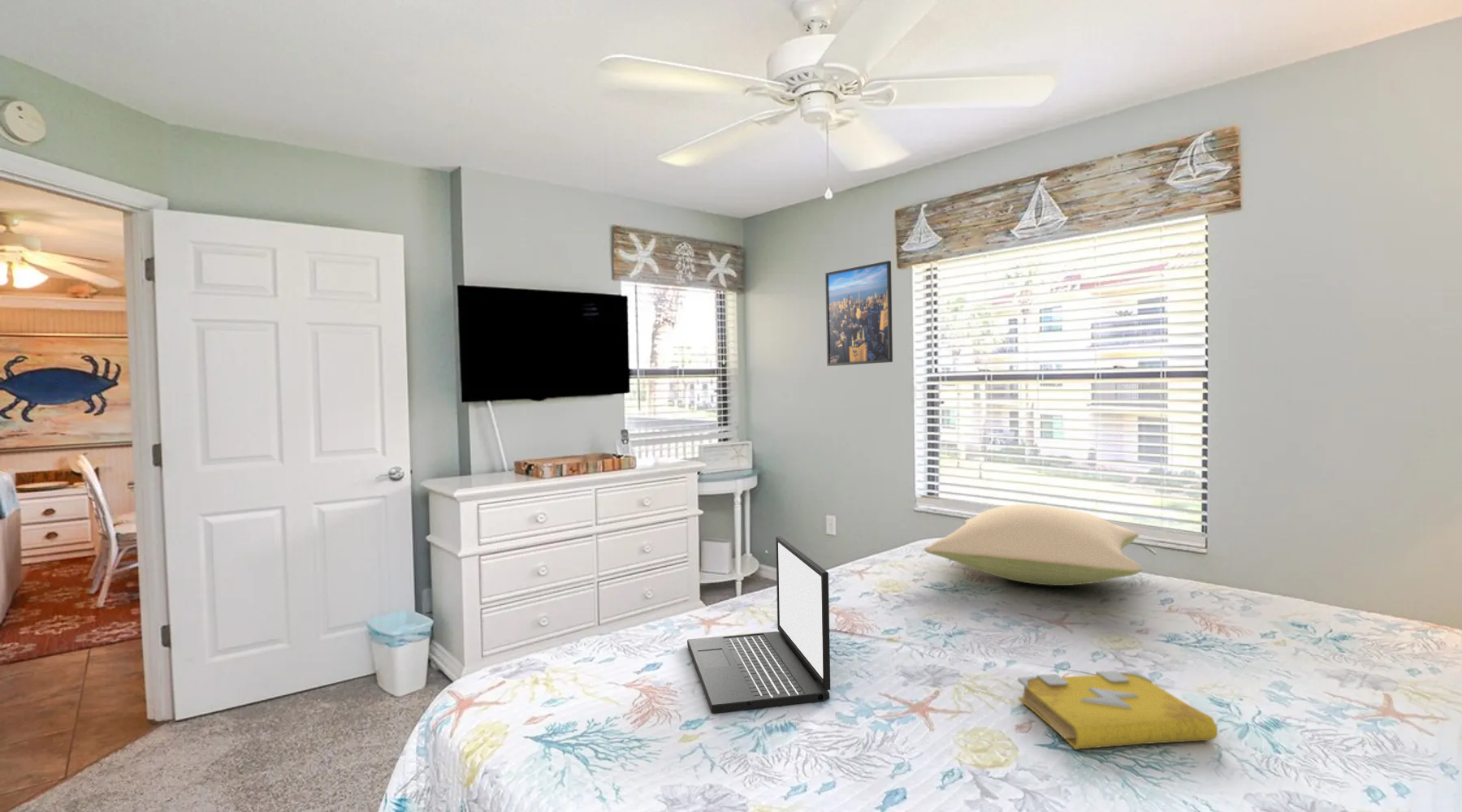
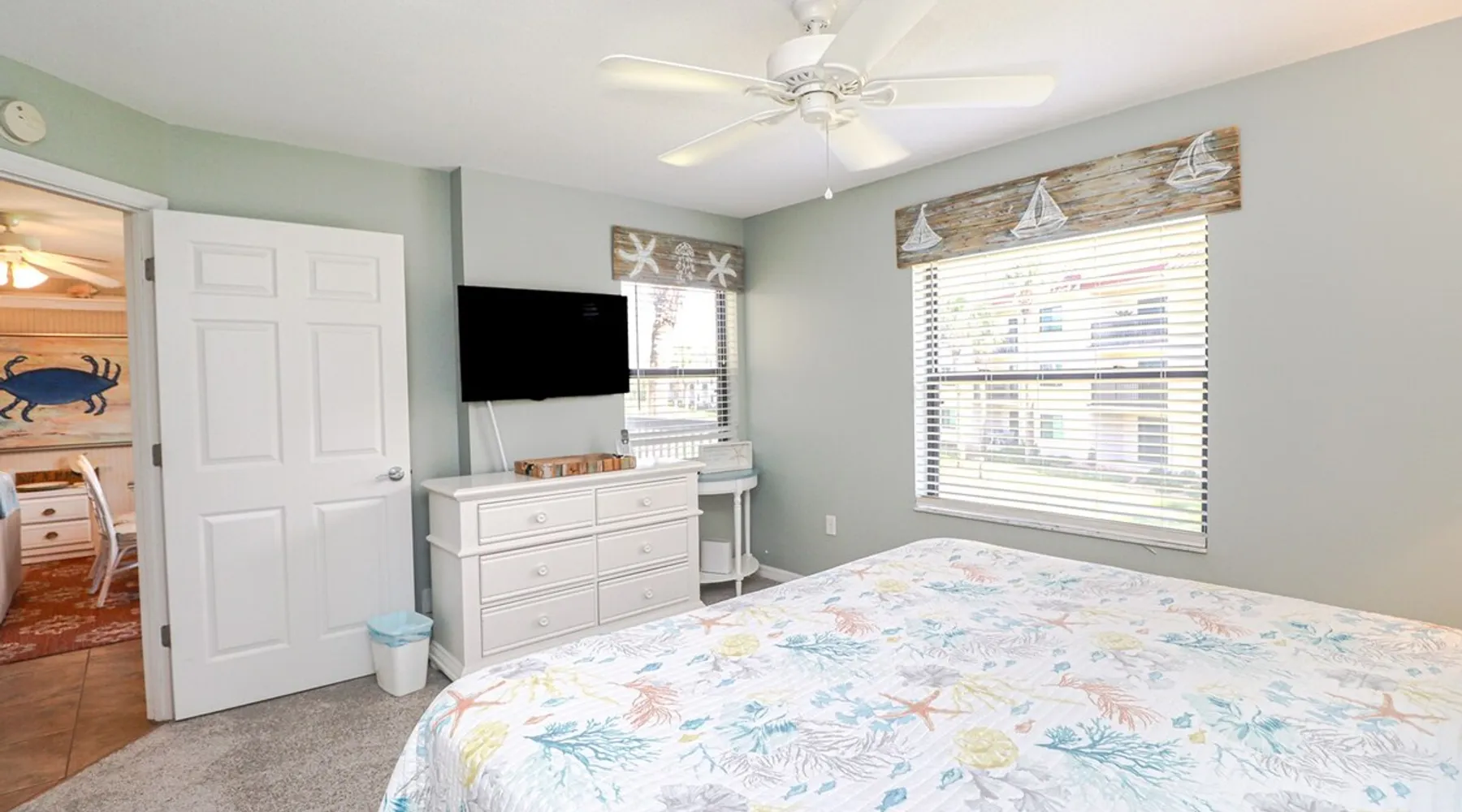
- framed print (857, 315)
- laptop (750, 633)
- pillow (1034, 542)
- spell book (1114, 706)
